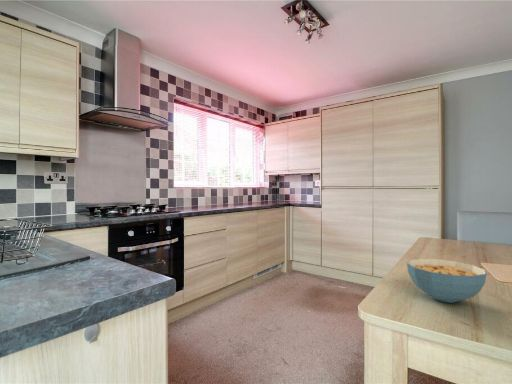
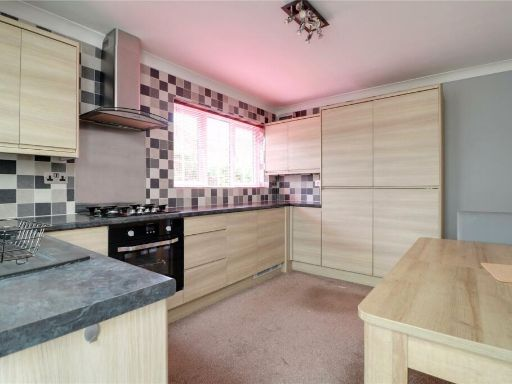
- cereal bowl (444, 282)
